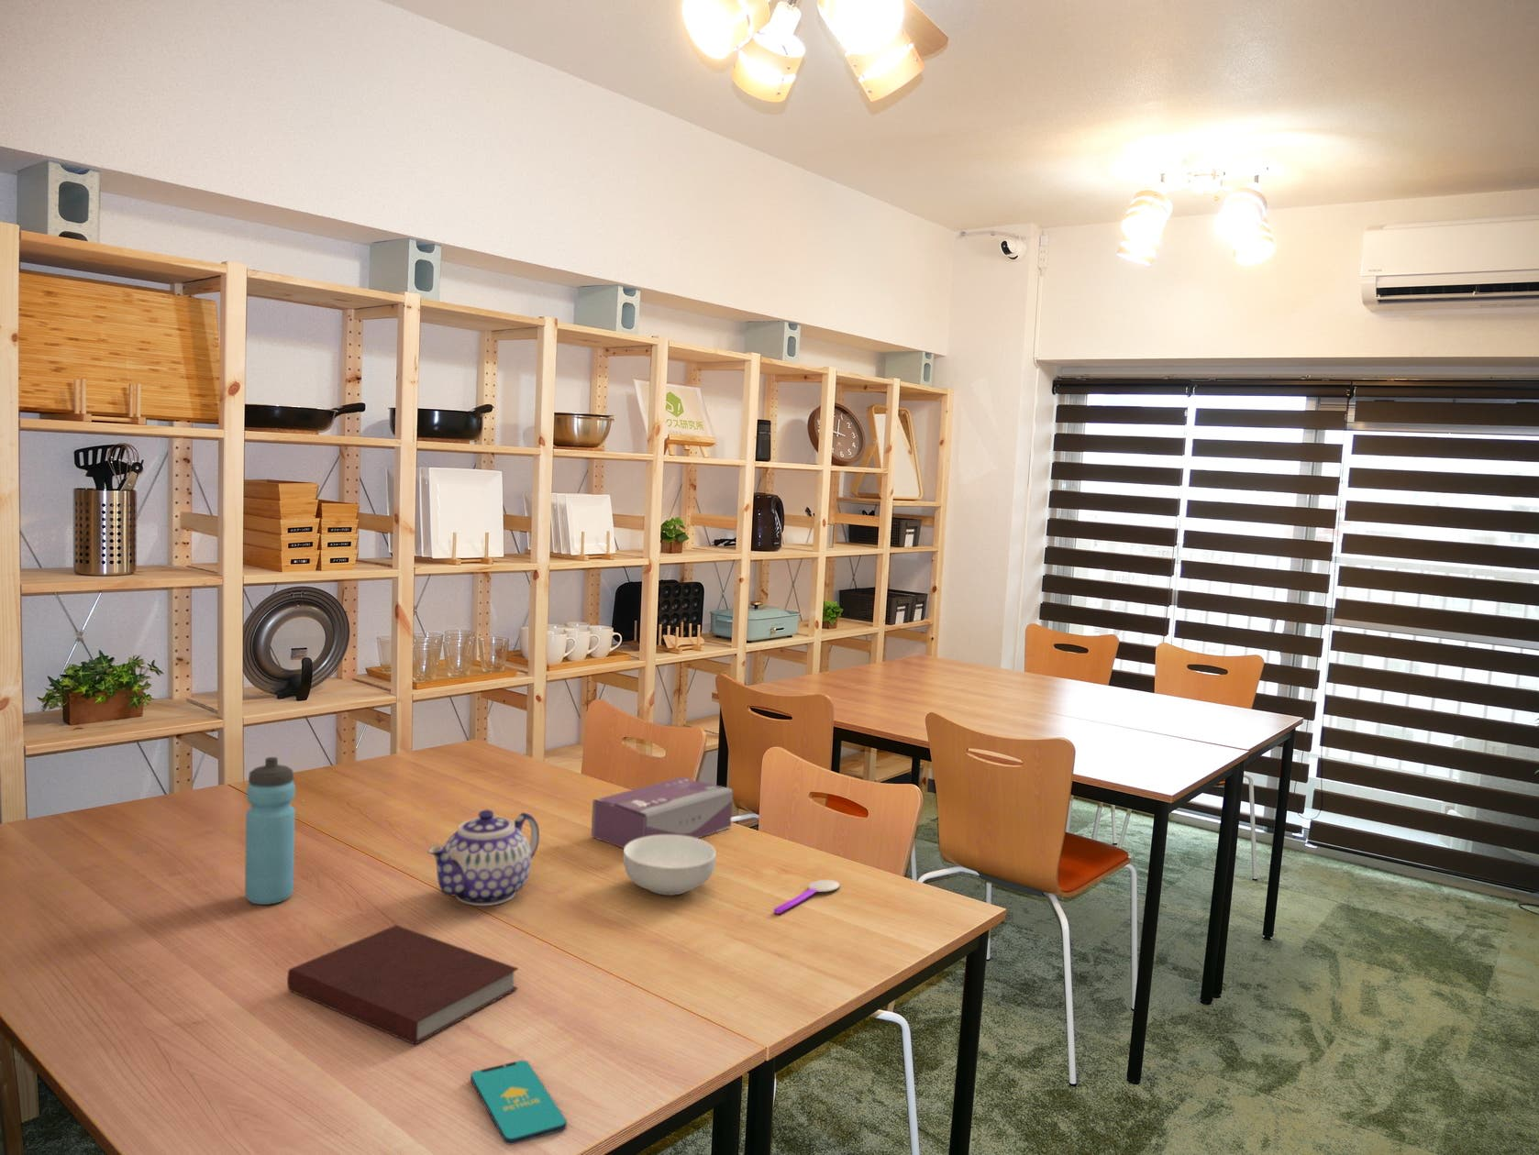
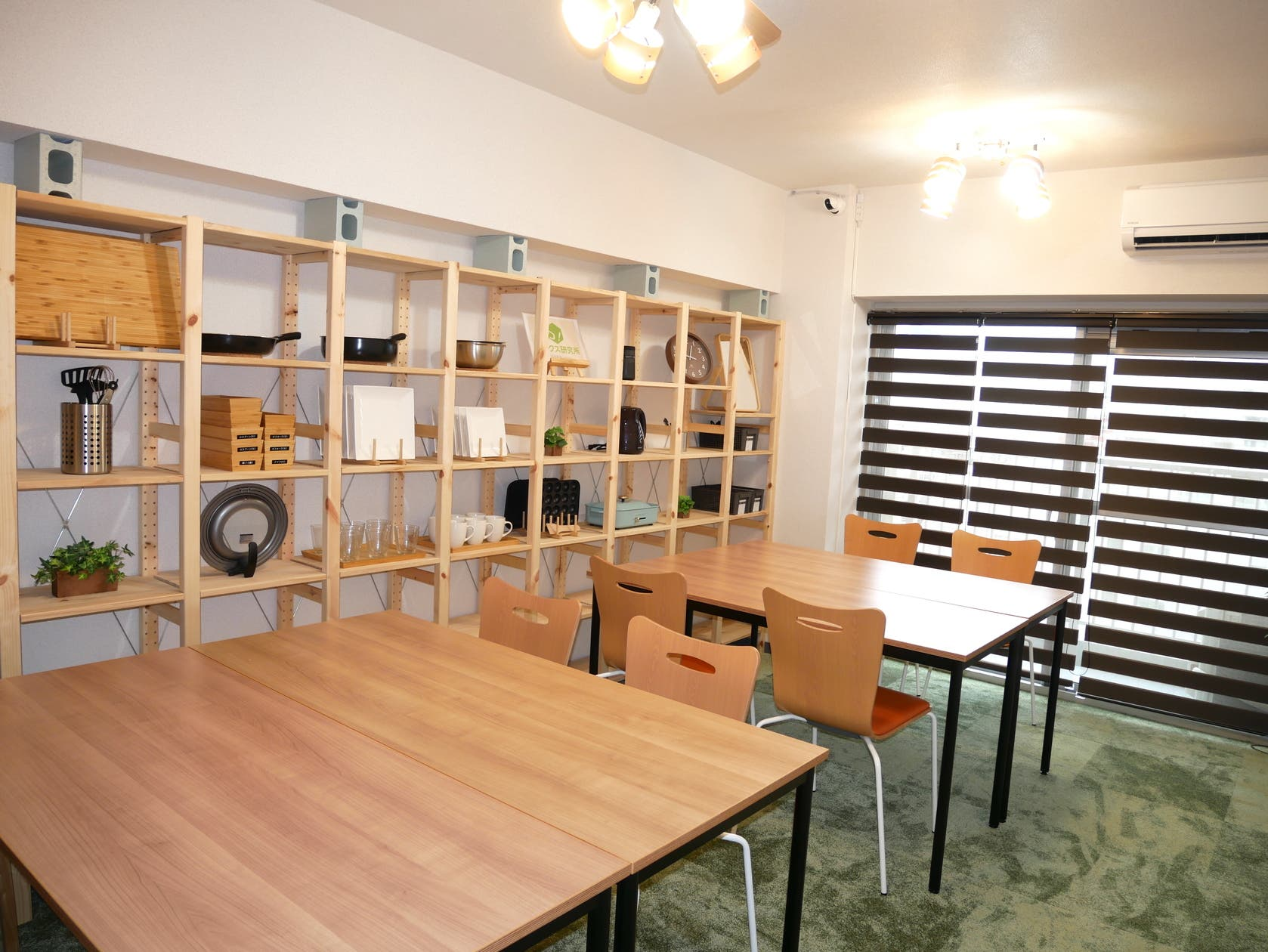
- tissue box (663, 812)
- cereal bowl (669, 869)
- teapot (487, 853)
- spoon (806, 894)
- smartphone (516, 1099)
- water bottle (269, 827)
- notebook (403, 979)
